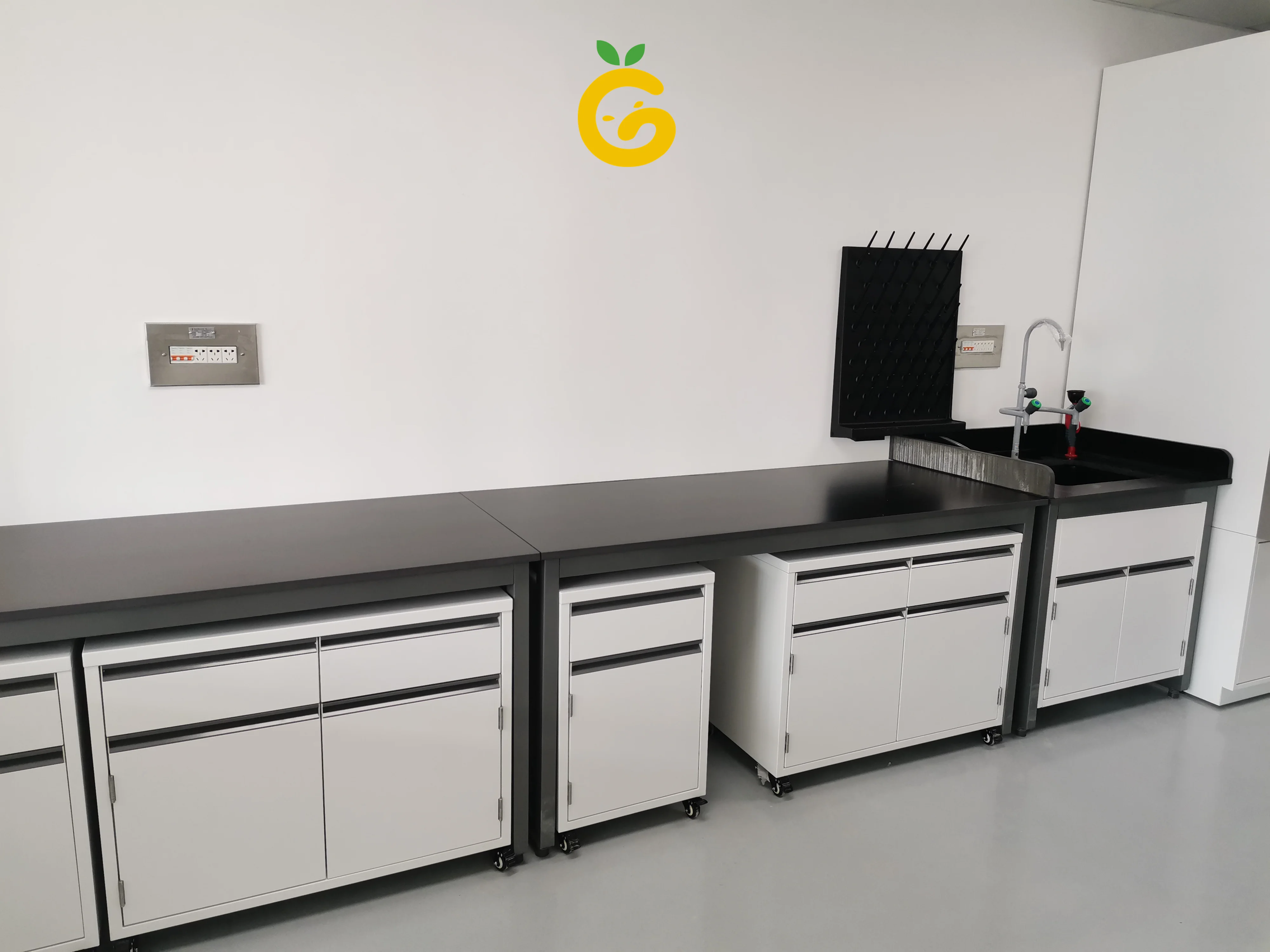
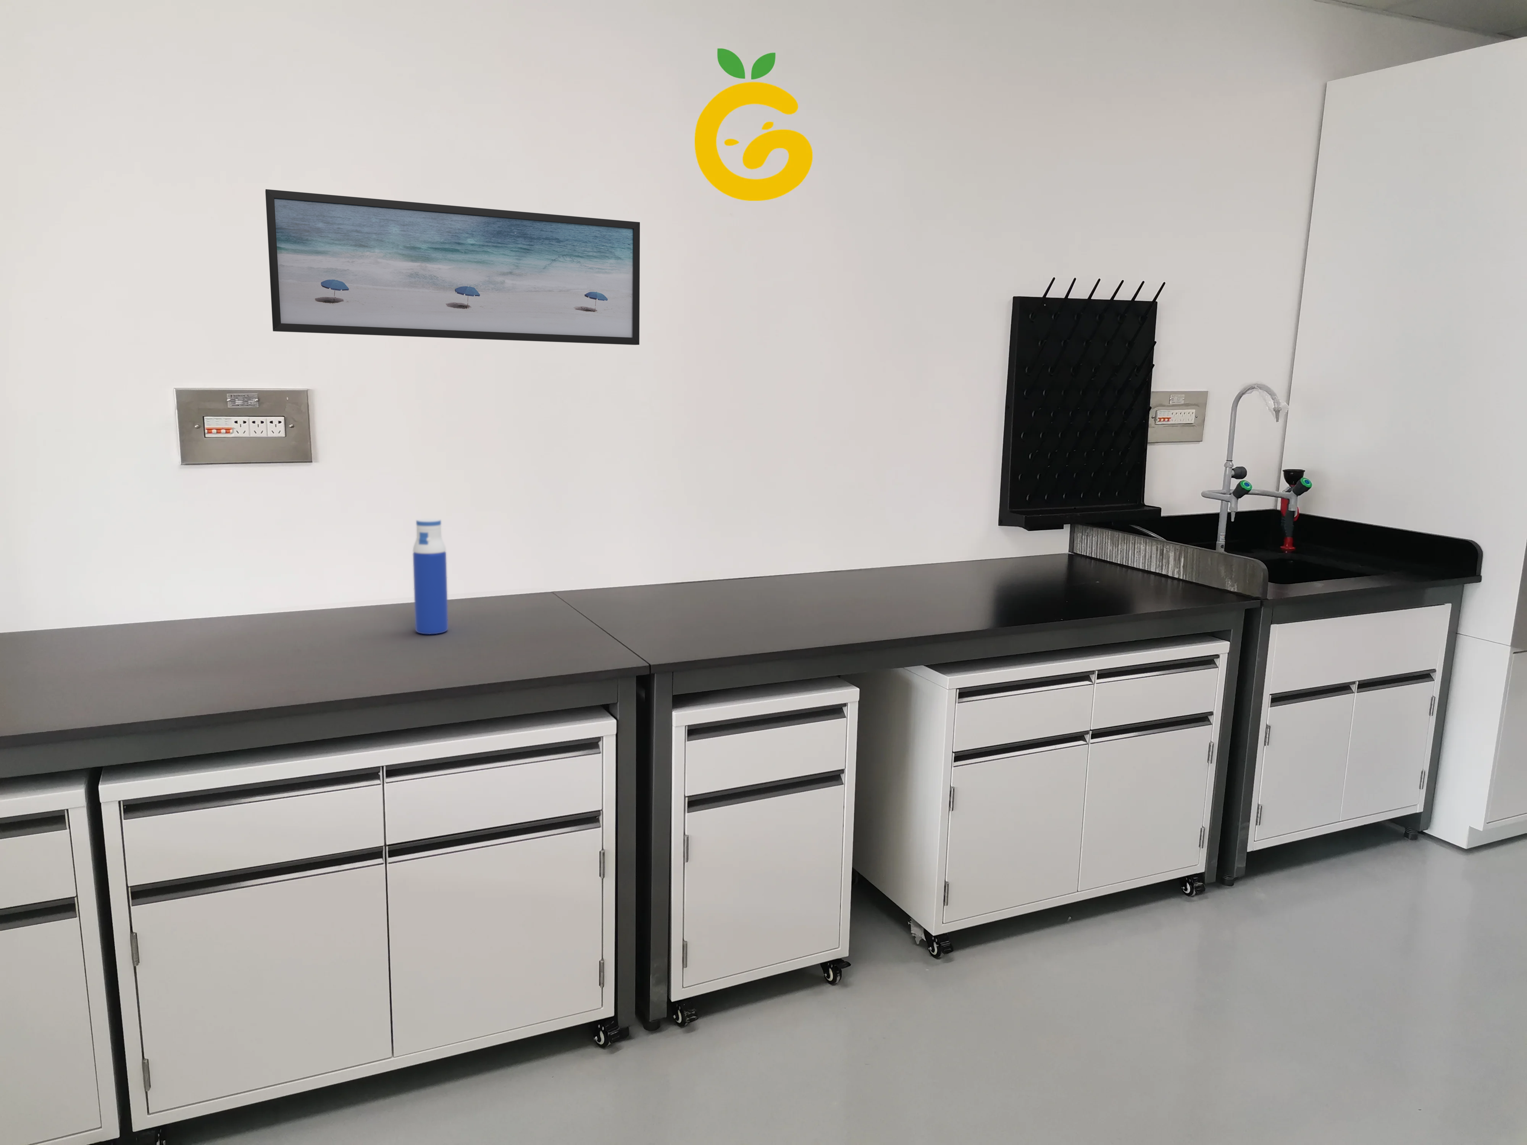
+ wall art (467, 274)
+ water bottle (430, 576)
